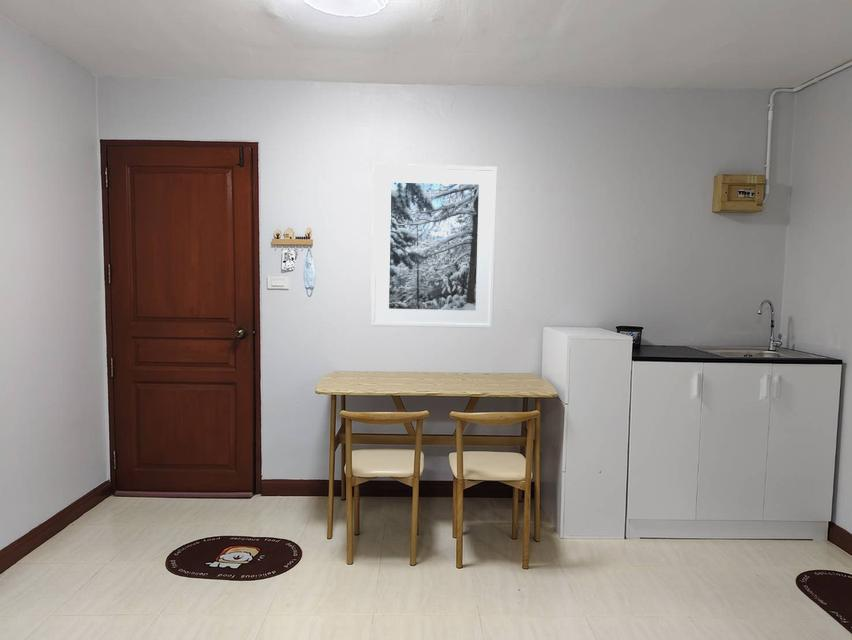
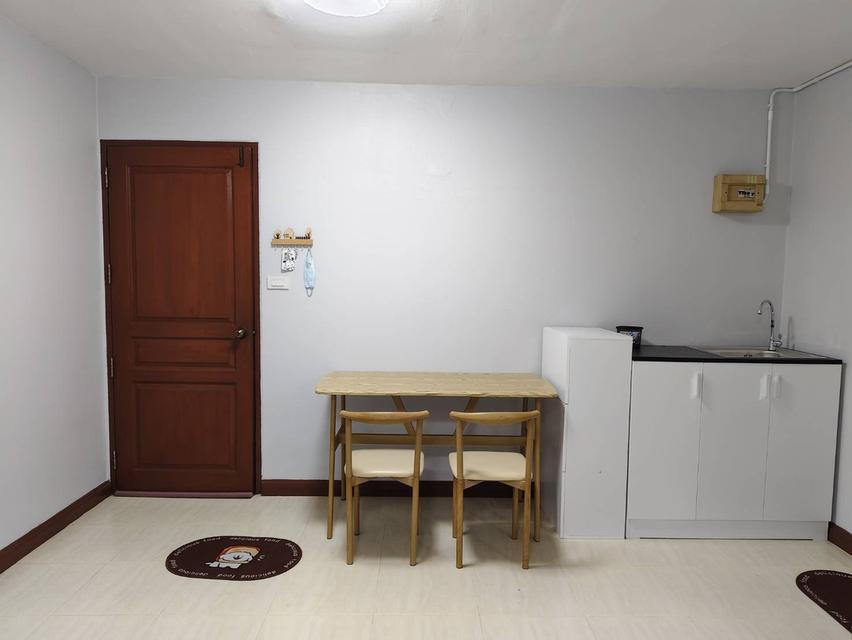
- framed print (433, 246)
